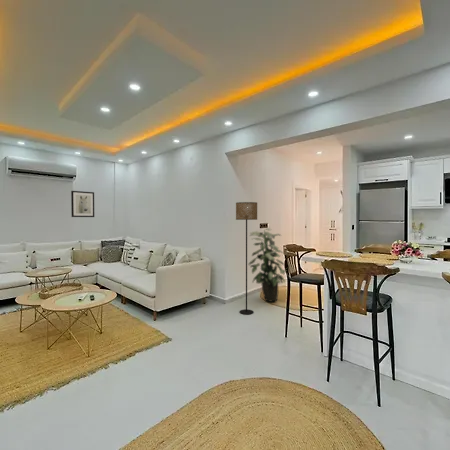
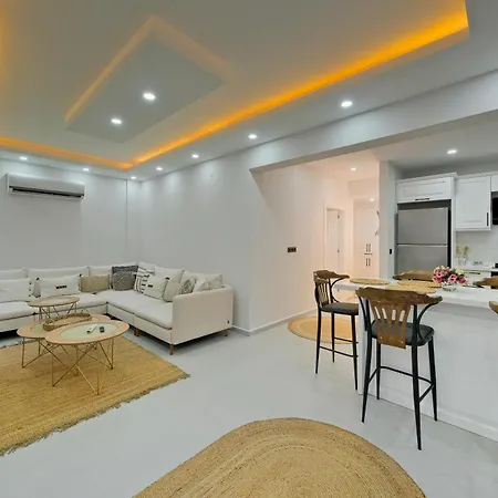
- indoor plant (267, 264)
- wall art (83, 204)
- floor lamp (246, 257)
